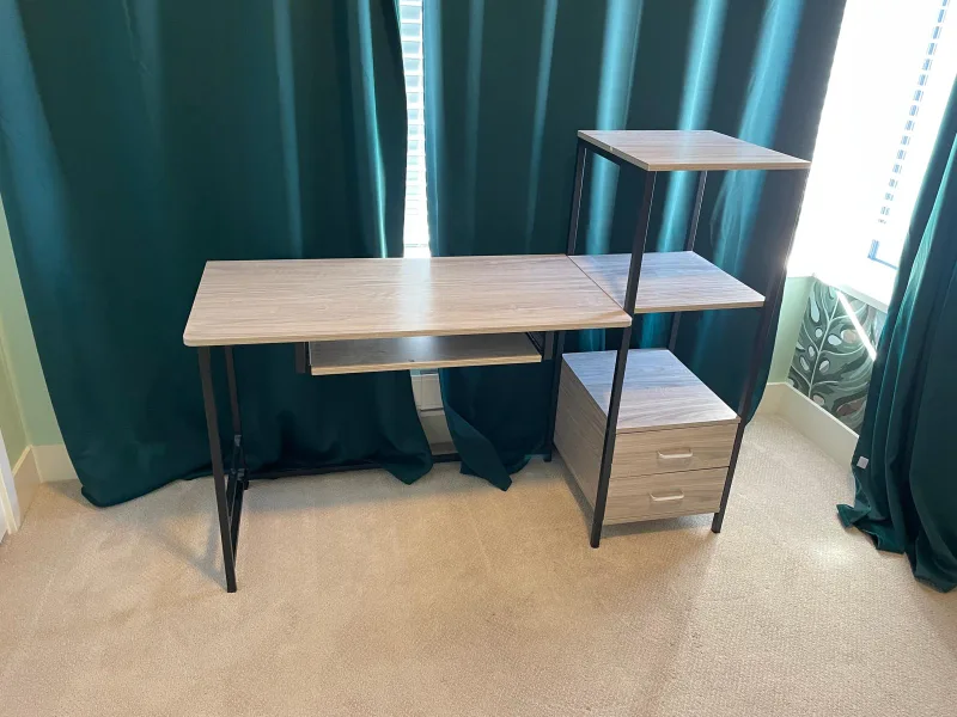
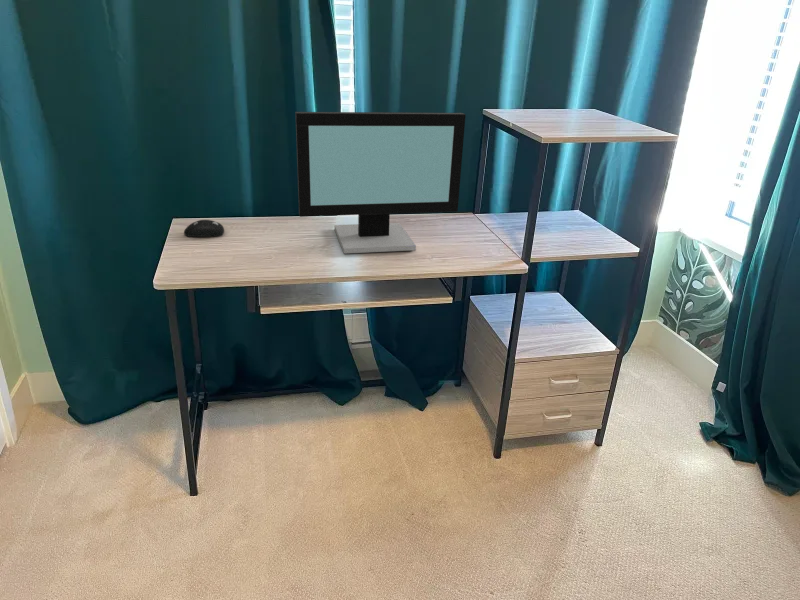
+ computer mouse (203, 227)
+ computer monitor (374, 177)
